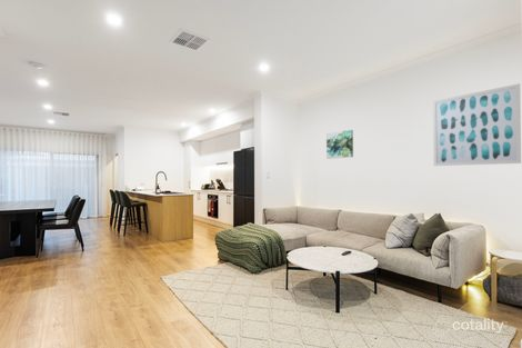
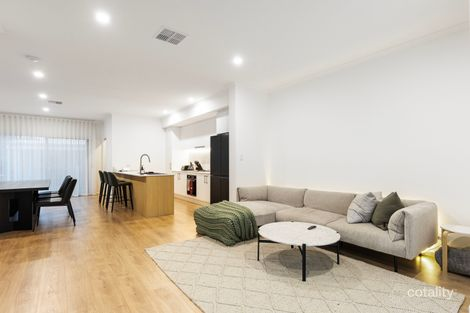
- wall art (472, 129)
- wall art (339, 145)
